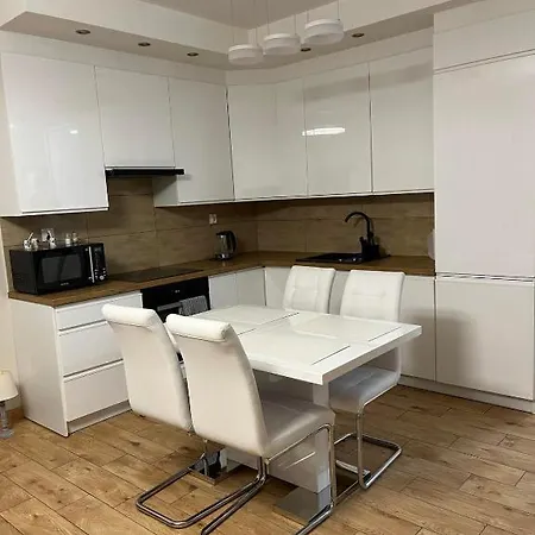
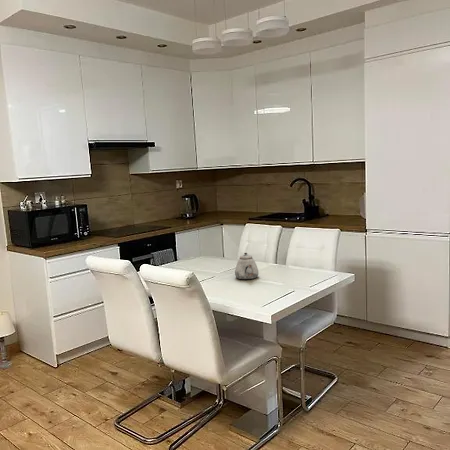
+ teapot (246, 265)
